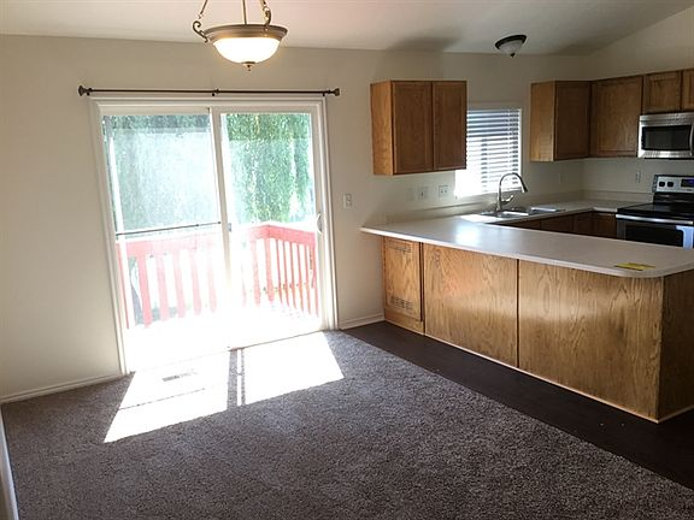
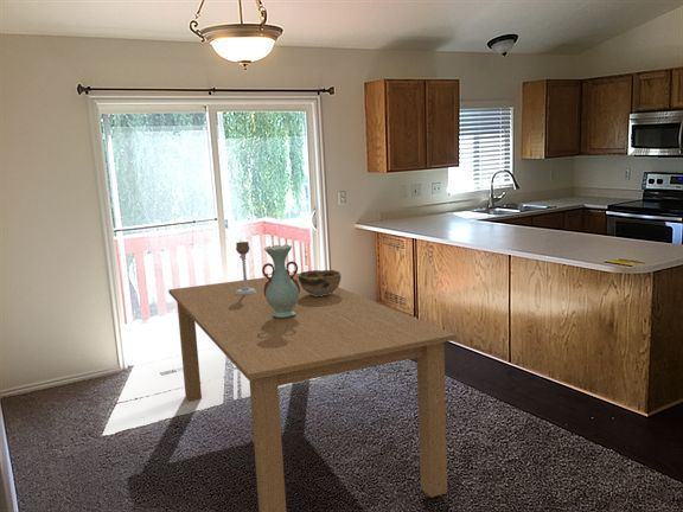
+ decorative vase (281, 281)
+ dining table (288, 373)
+ candle holder (243, 267)
+ decorative bowl (319, 283)
